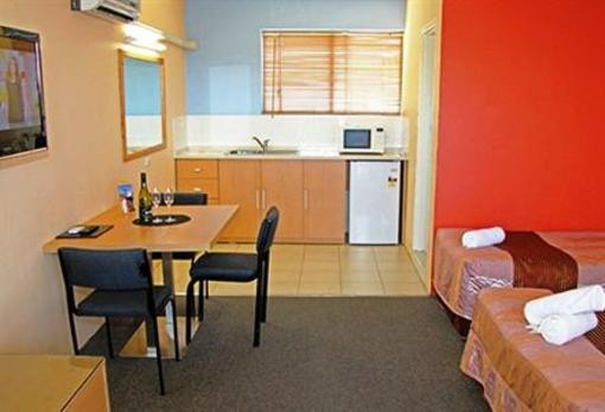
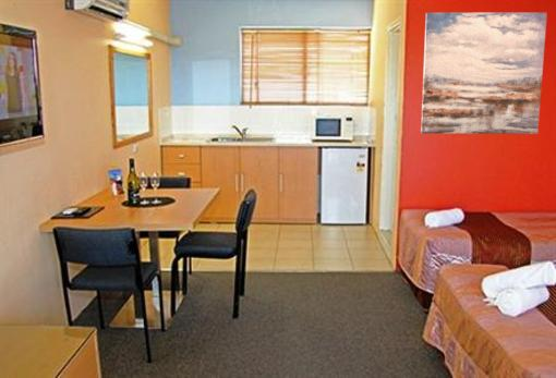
+ wall art (482, 74)
